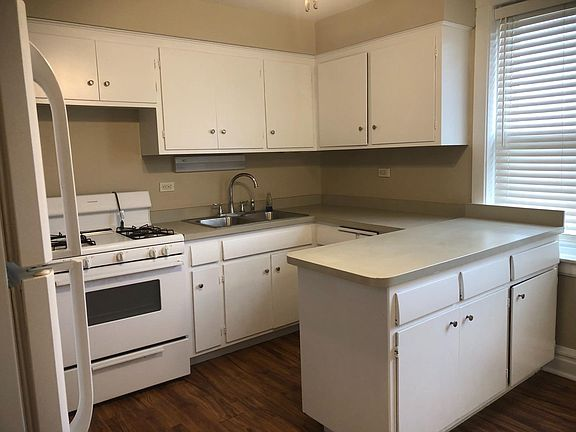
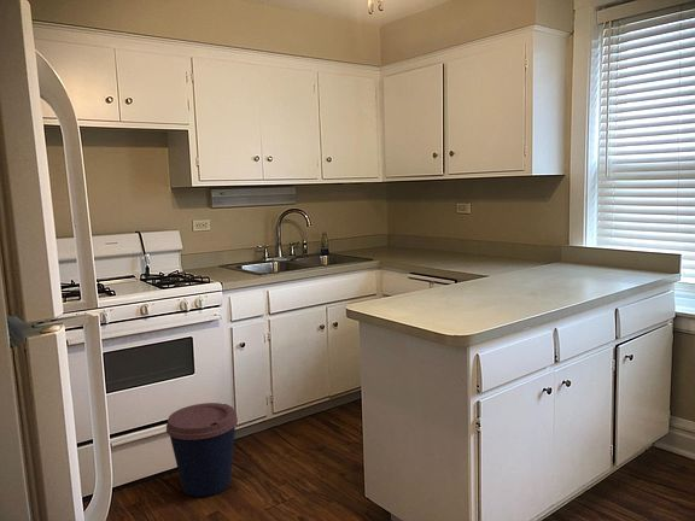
+ coffee cup (204, 450)
